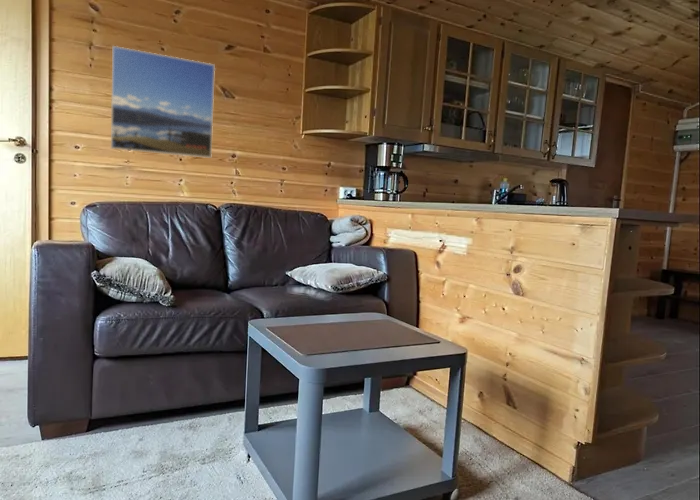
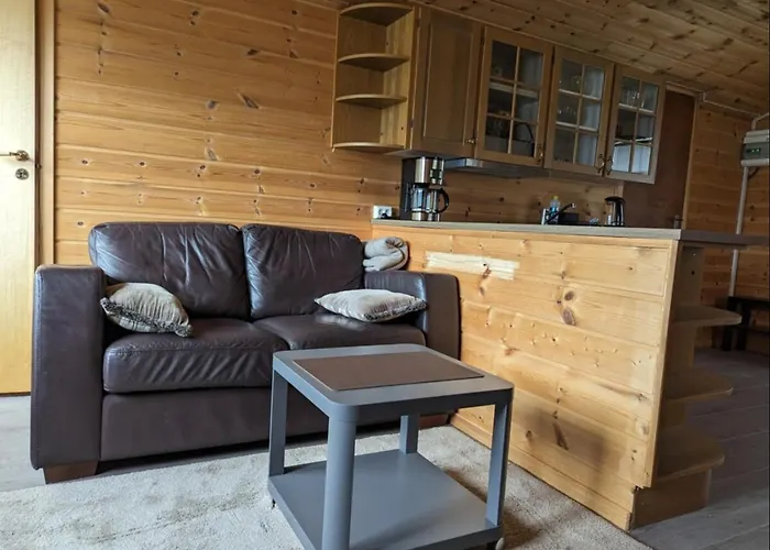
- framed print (164, 105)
